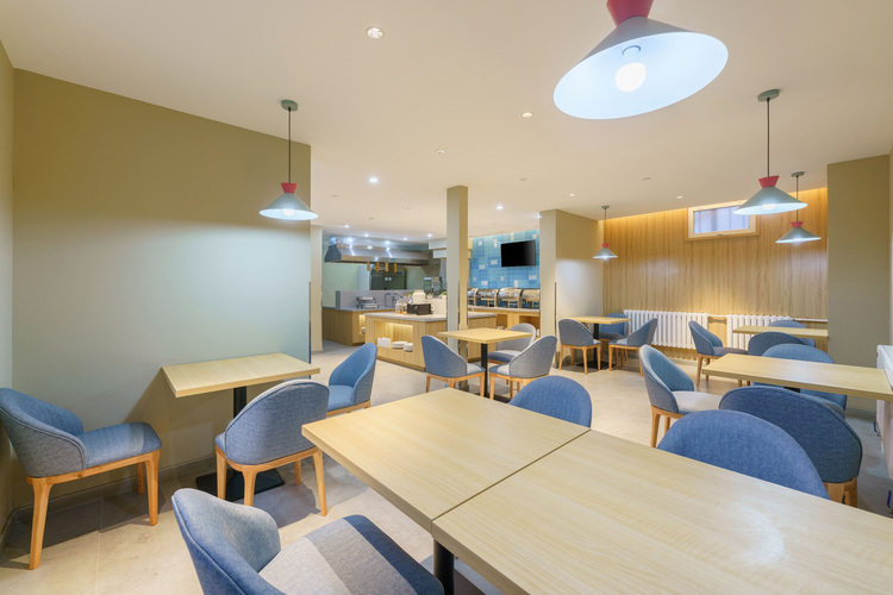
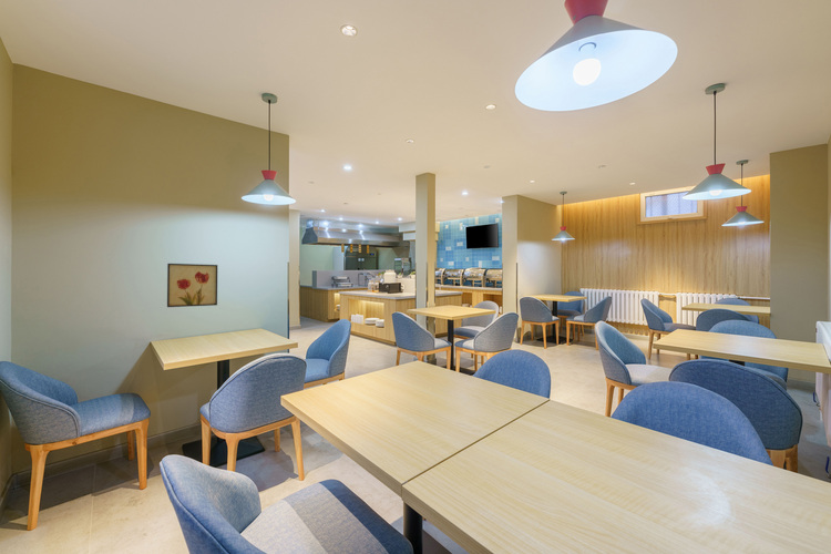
+ wall art (193, 285)
